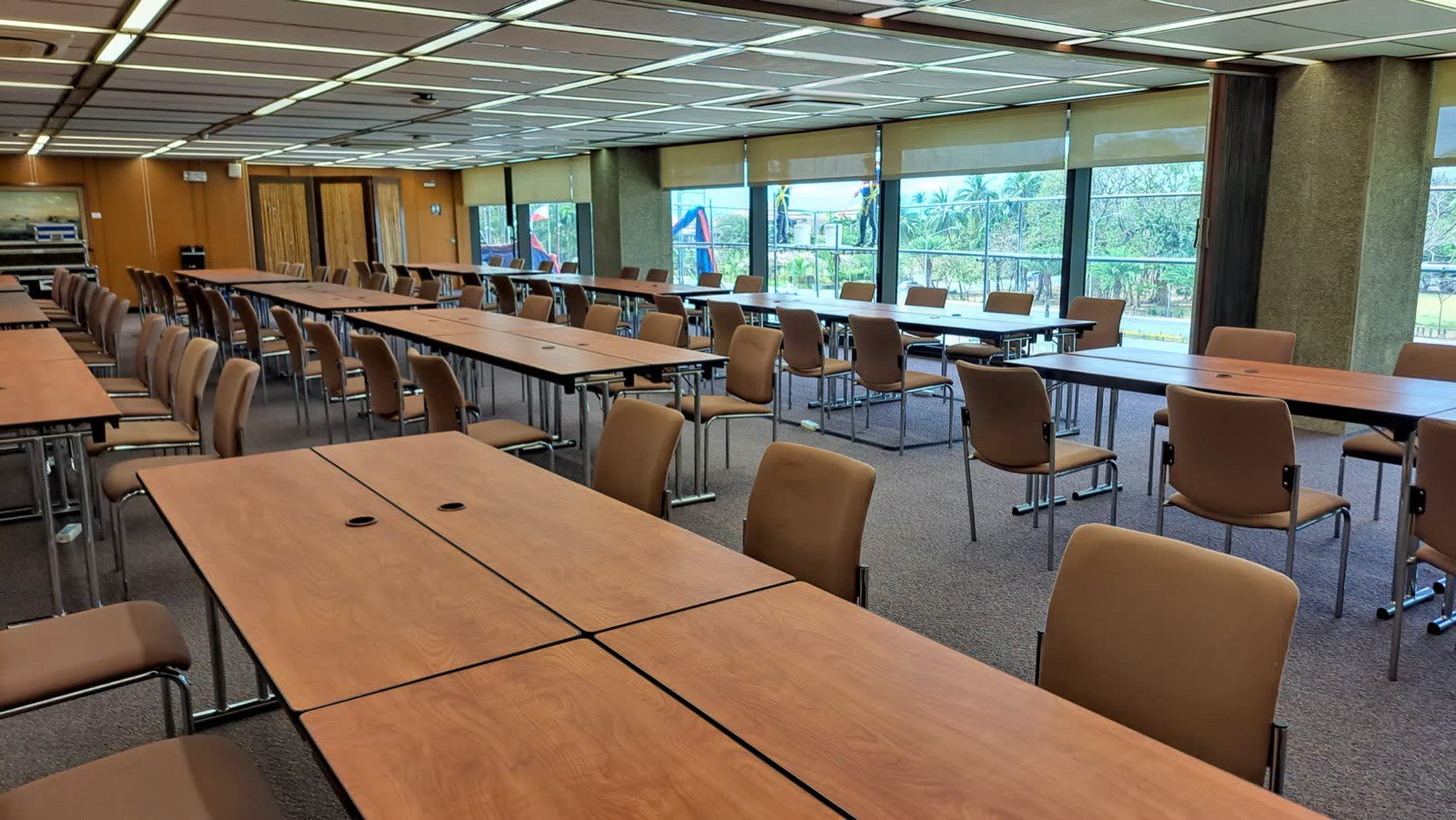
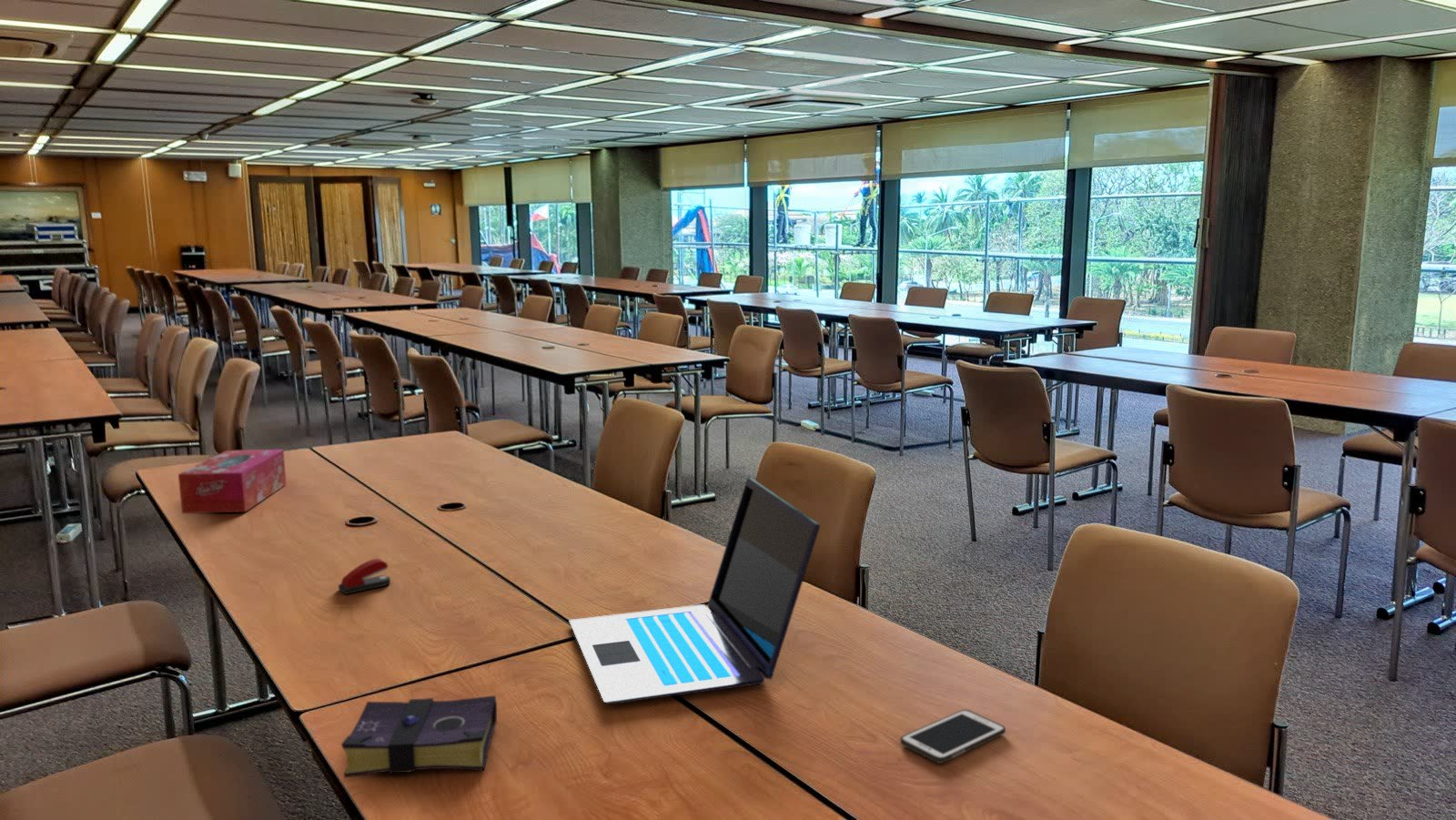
+ laptop (692, 605)
+ tissue box (235, 480)
+ cell phone (953, 735)
+ stapler (365, 574)
+ book (424, 731)
